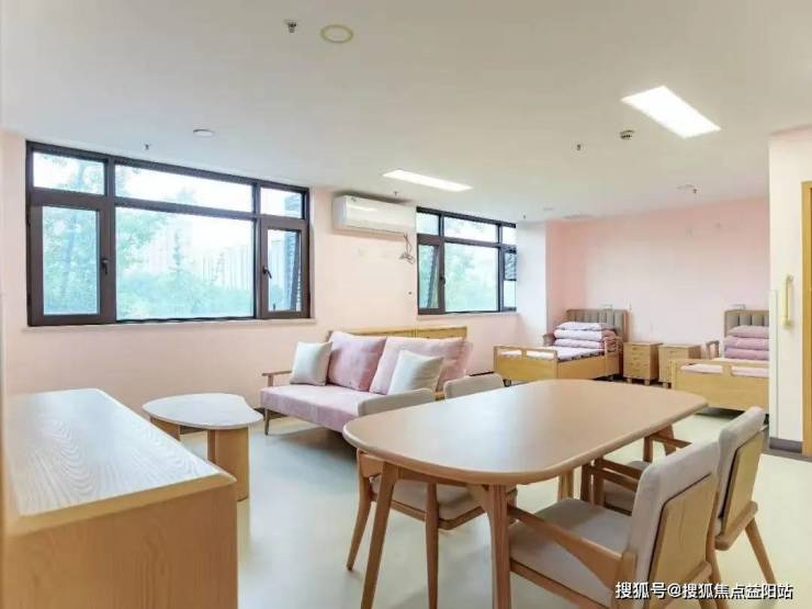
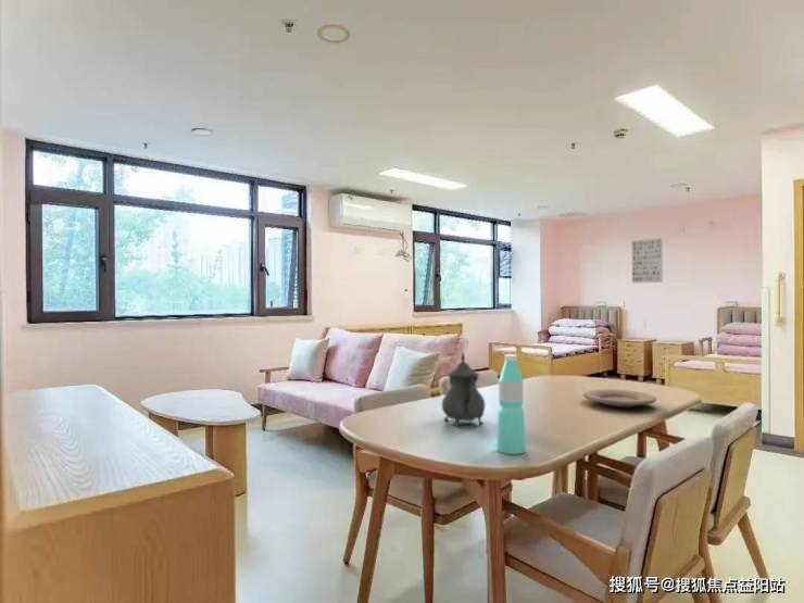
+ water bottle (511, 402)
+ teapot (463, 387)
+ wall art (646, 261)
+ plate (618, 399)
